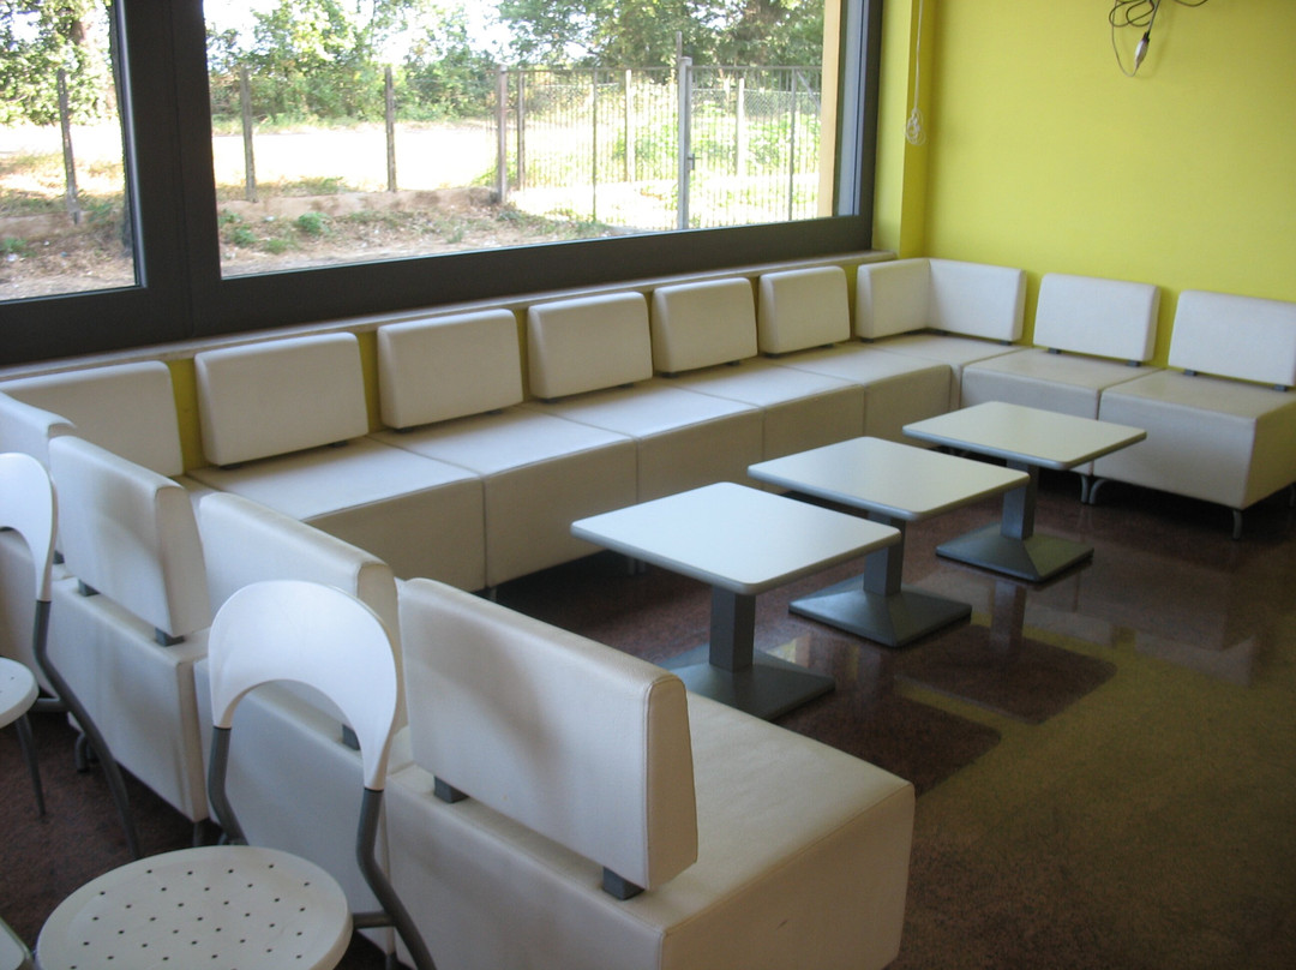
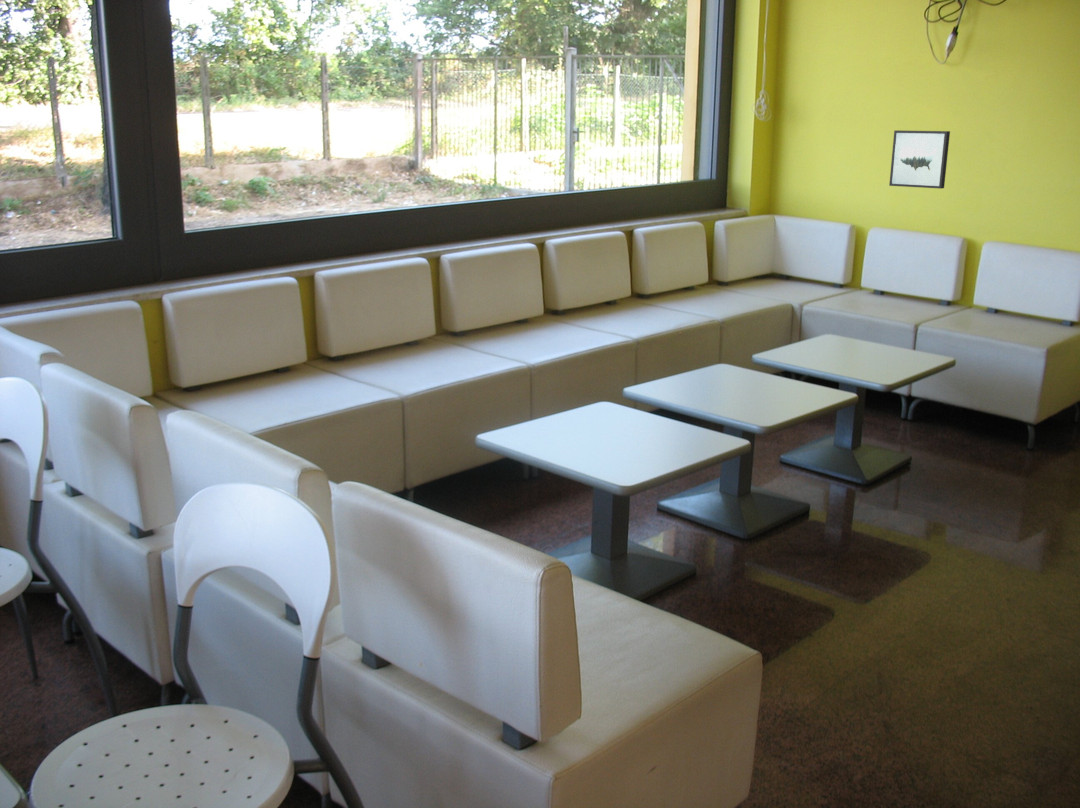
+ wall art (919, 159)
